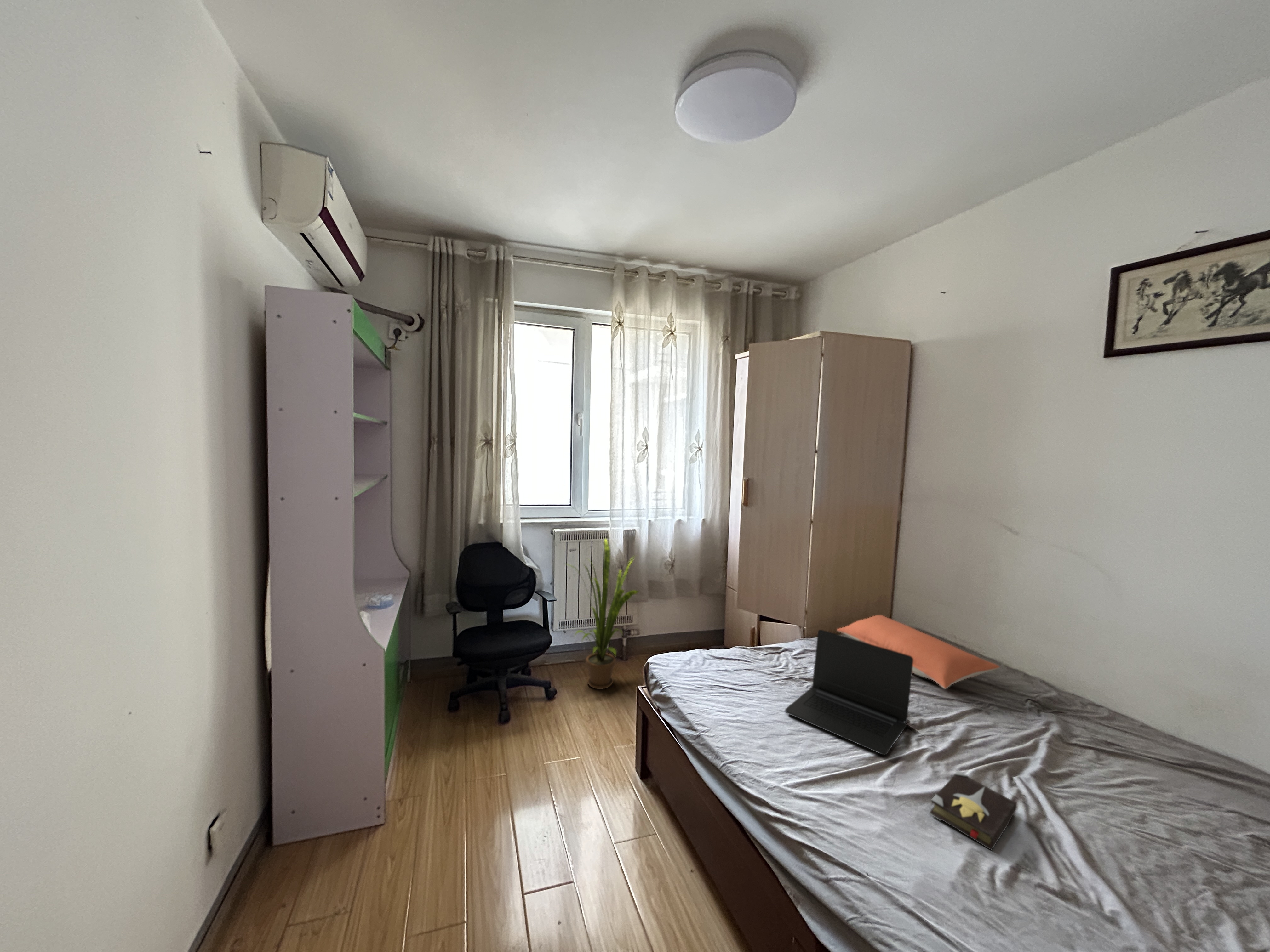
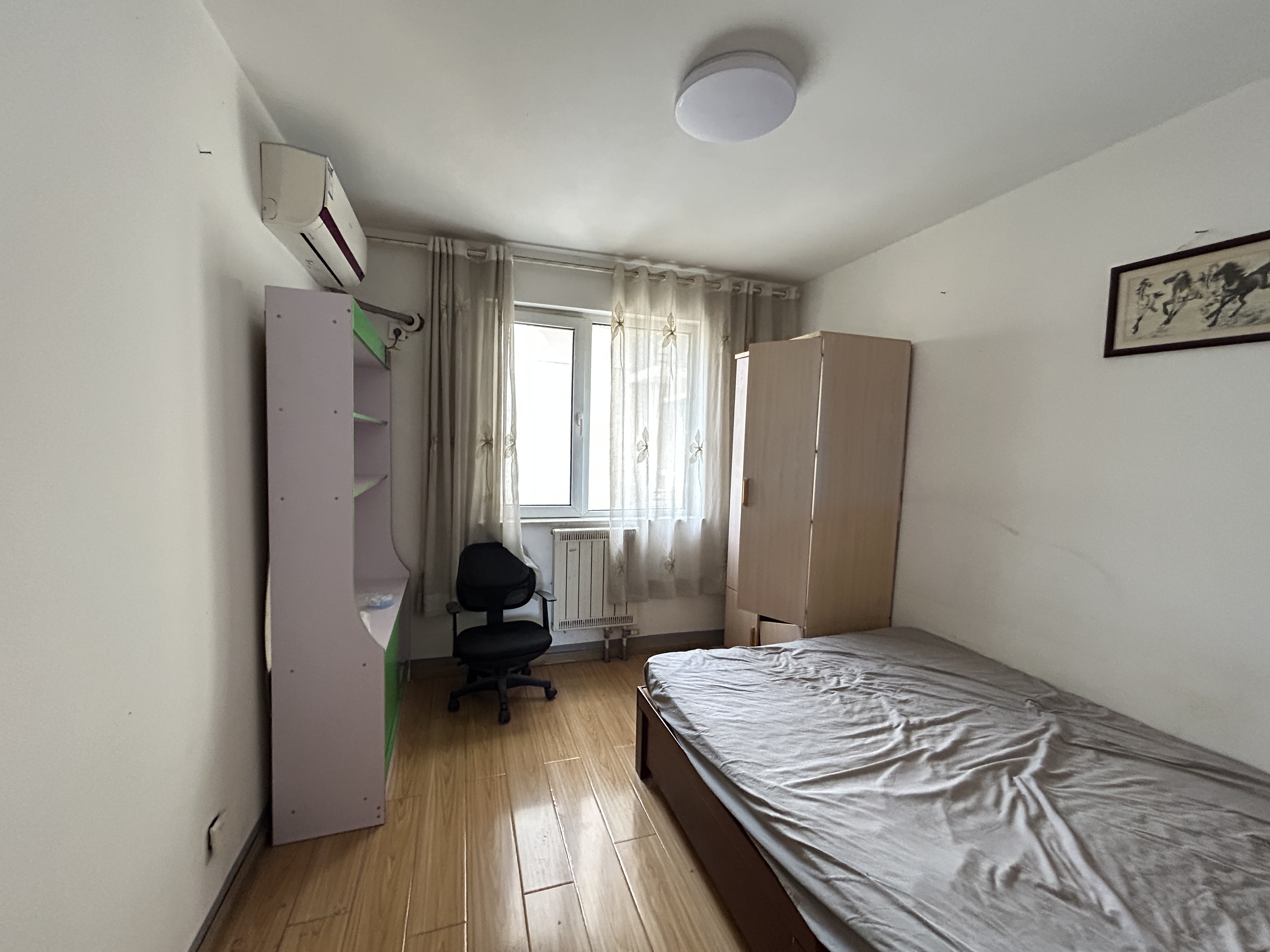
- laptop (848, 685)
- house plant (599, 613)
- pillow (909, 647)
- hardback book (973, 806)
